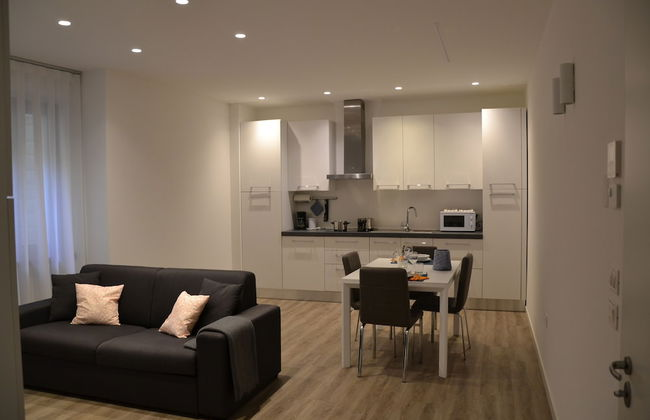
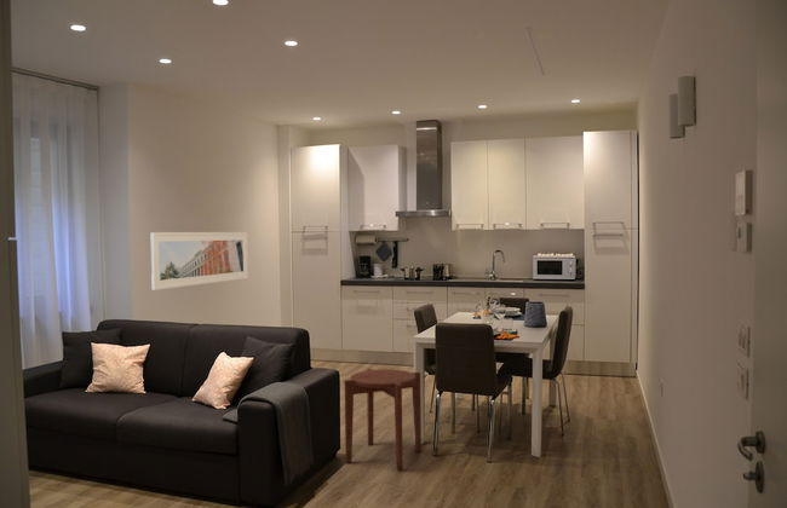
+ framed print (205, 258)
+ side table (373, 416)
